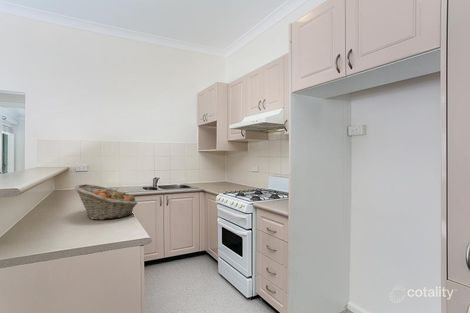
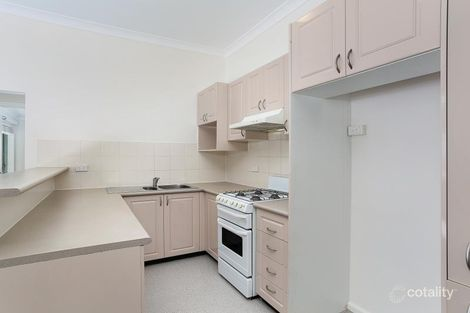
- fruit basket (107, 199)
